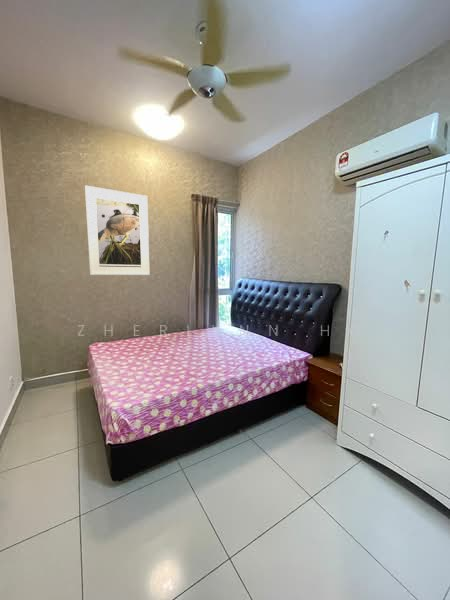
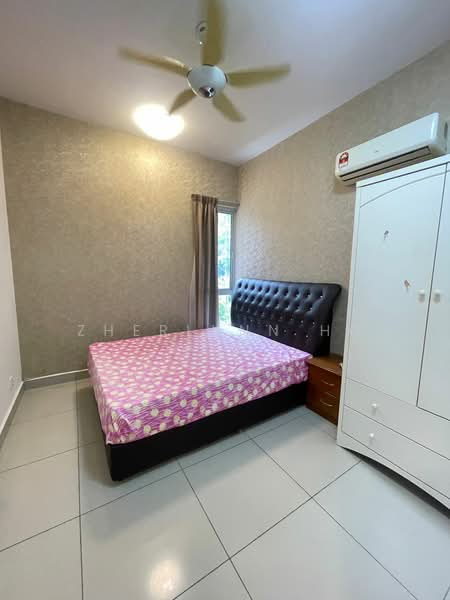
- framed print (119, 234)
